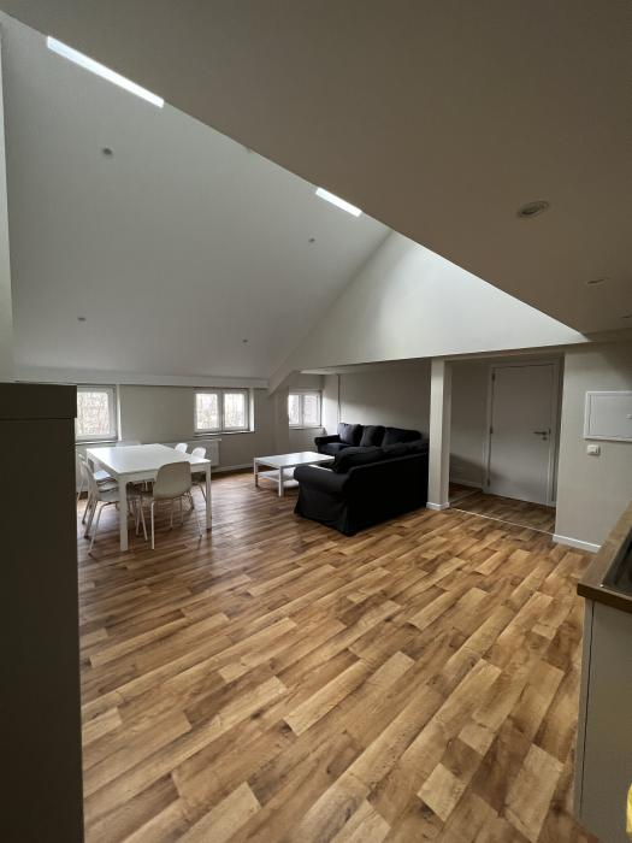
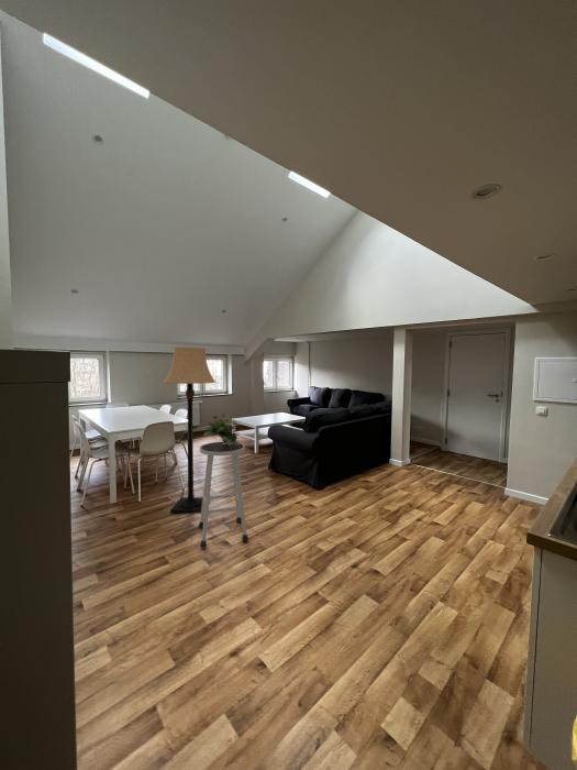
+ lamp (190, 428)
+ flowering plant (220, 429)
+ stool (222, 495)
